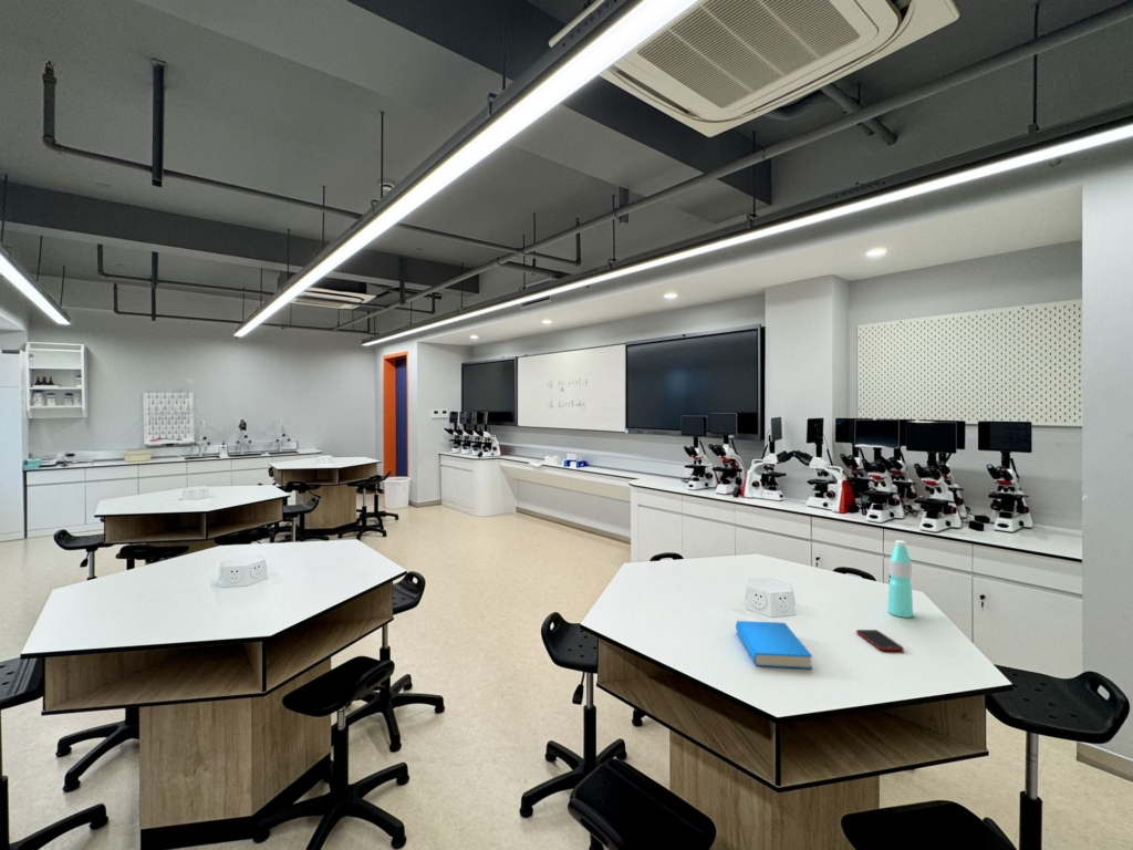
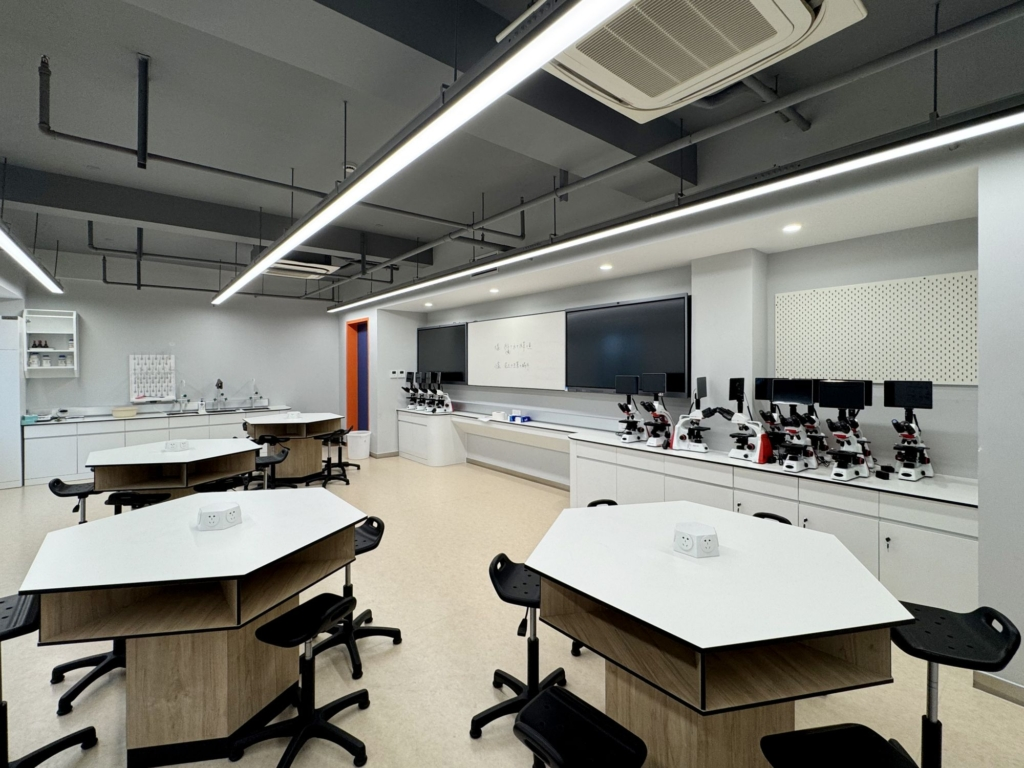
- cell phone (879, 640)
- book (770, 642)
- water bottle (900, 577)
